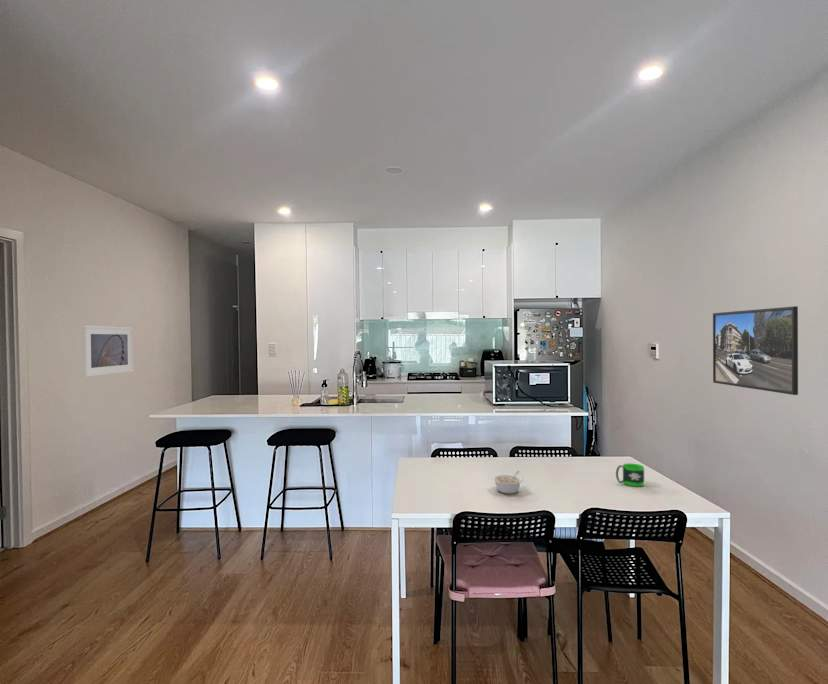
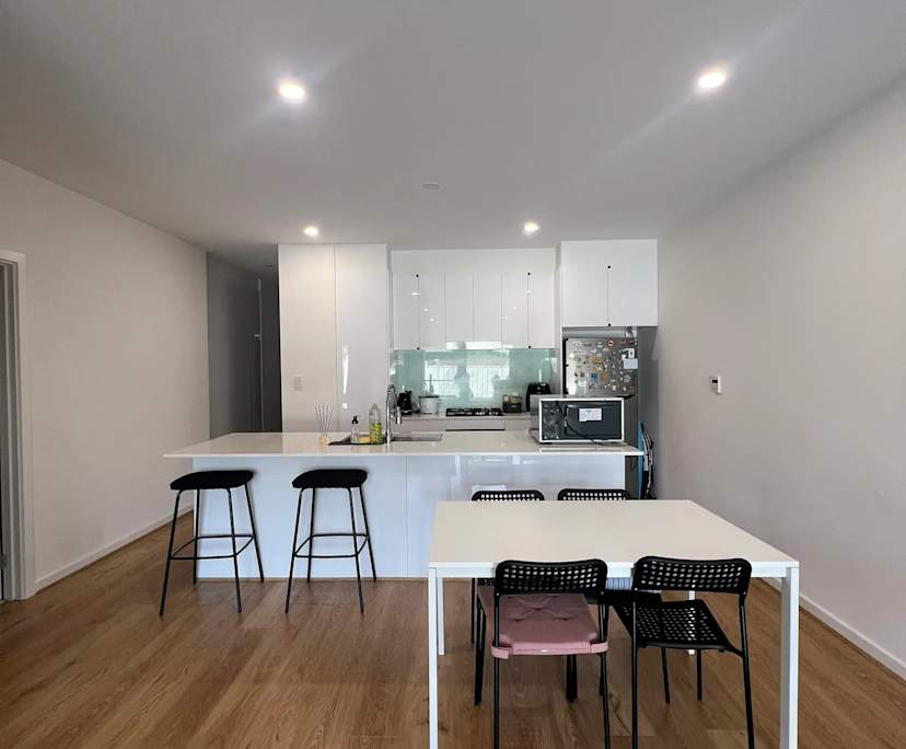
- legume (507, 482)
- mug (629, 474)
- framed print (109, 350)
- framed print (750, 349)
